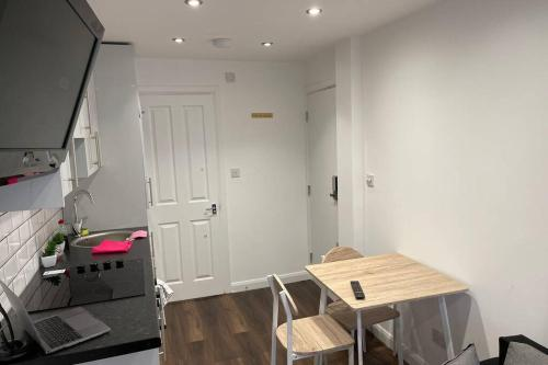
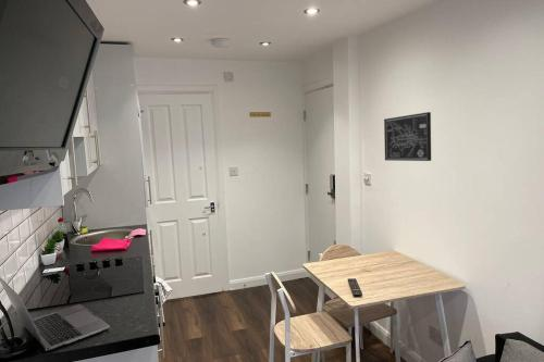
+ wall art (406, 138)
